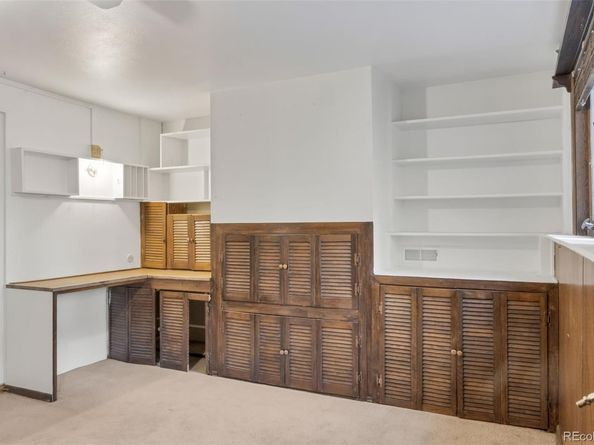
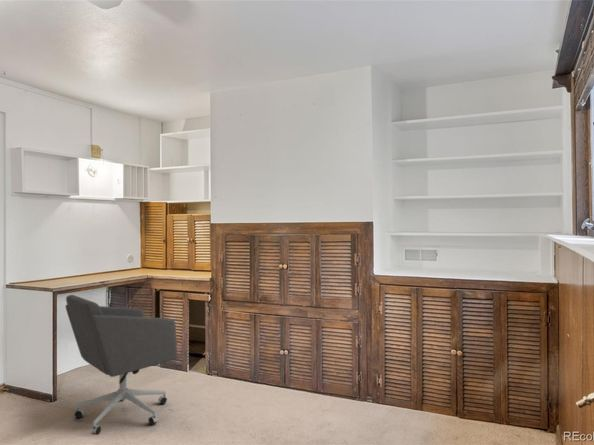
+ office chair (121, 354)
